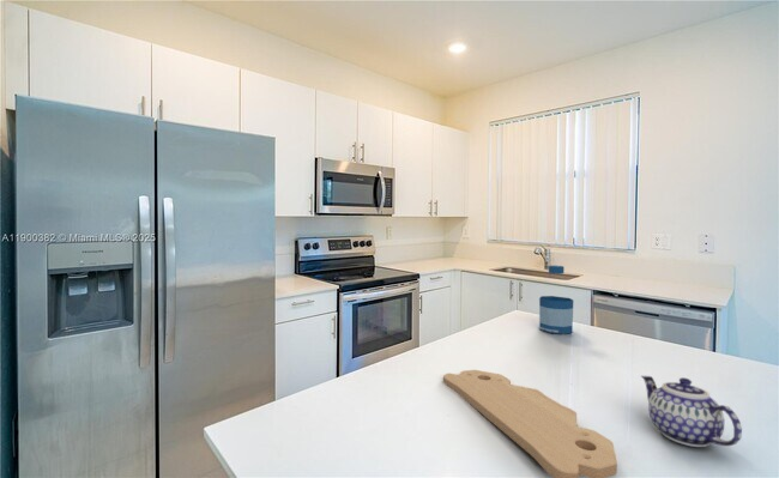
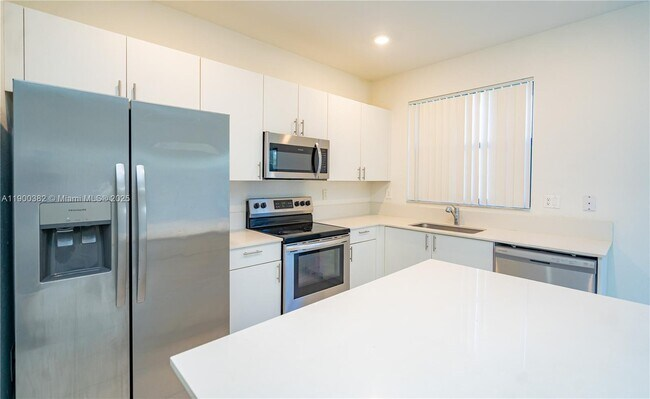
- cutting board (521, 410)
- bottle (555, 297)
- teapot (684, 407)
